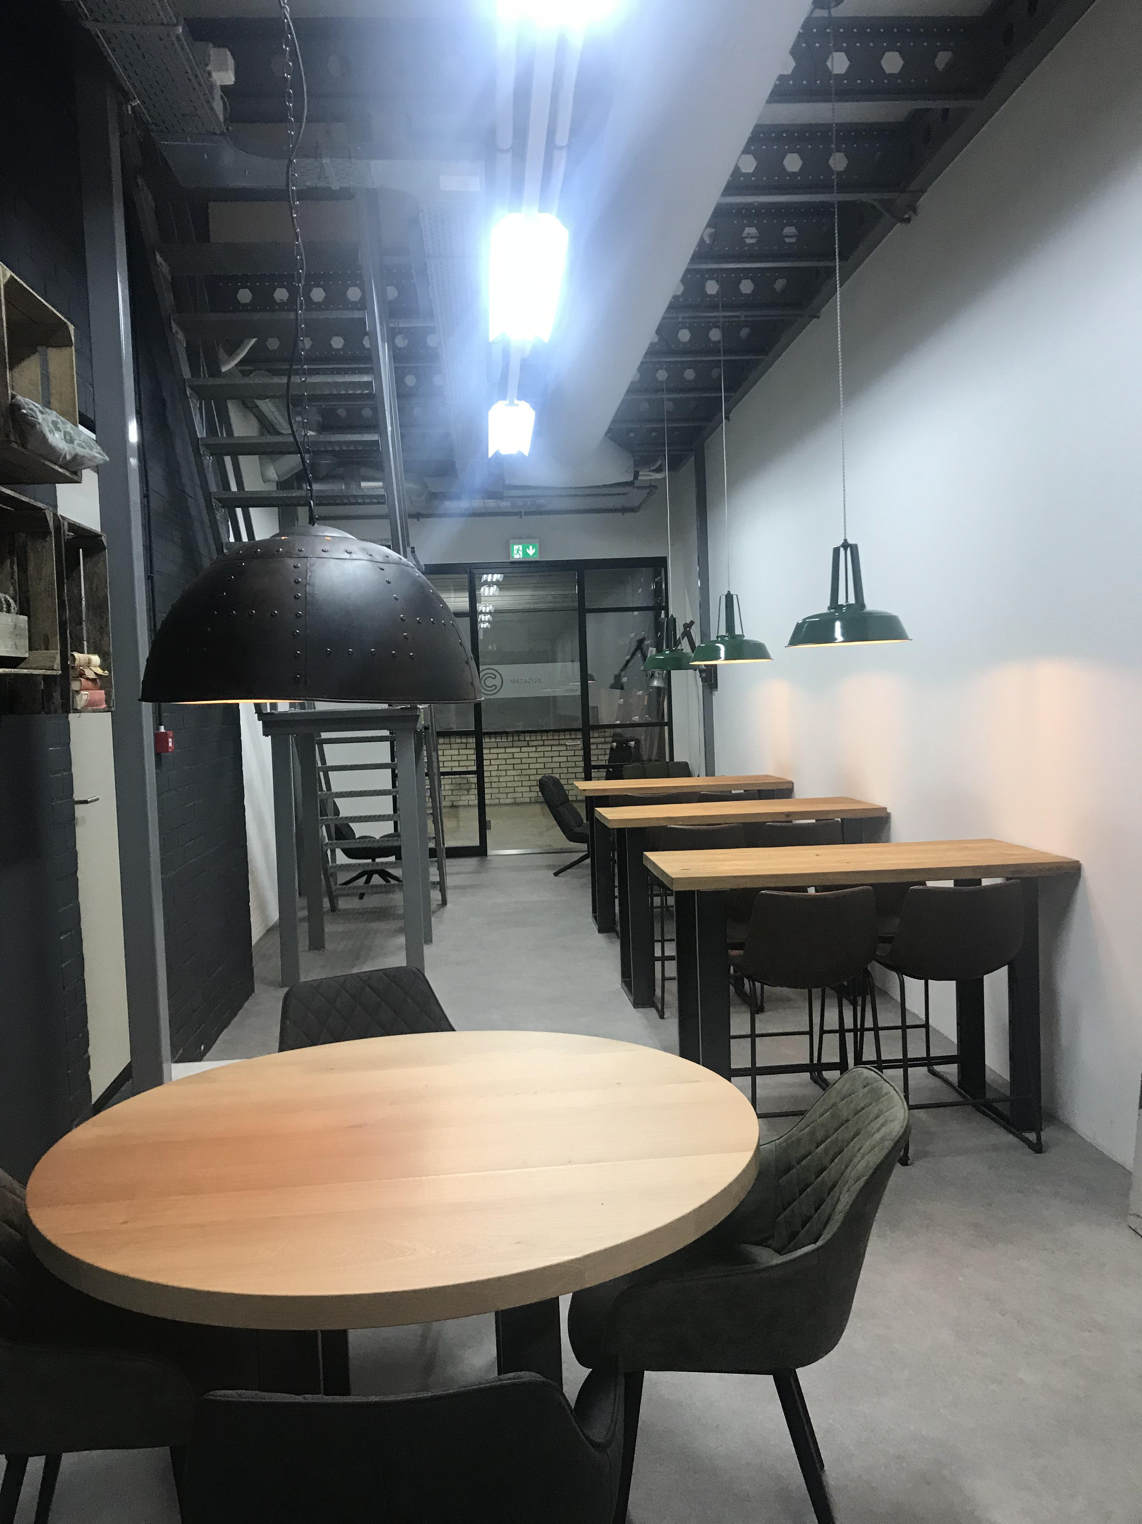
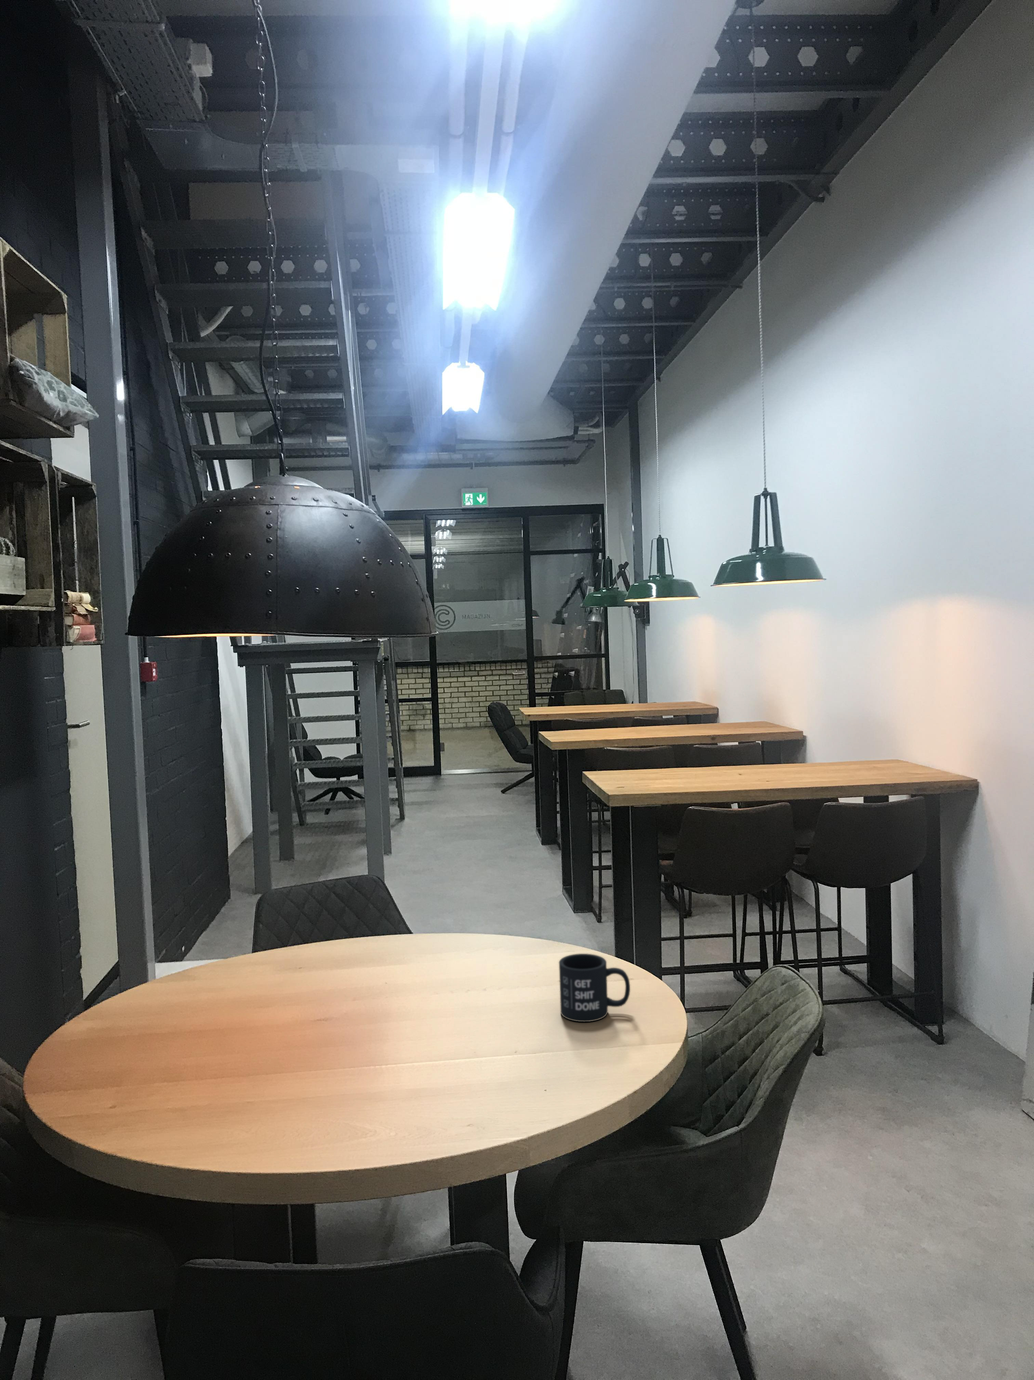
+ mug (594, 987)
